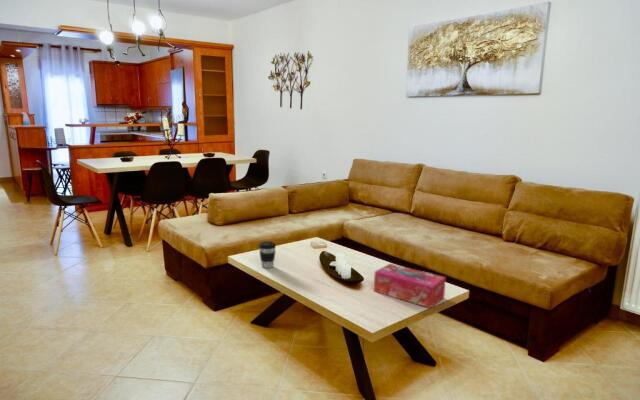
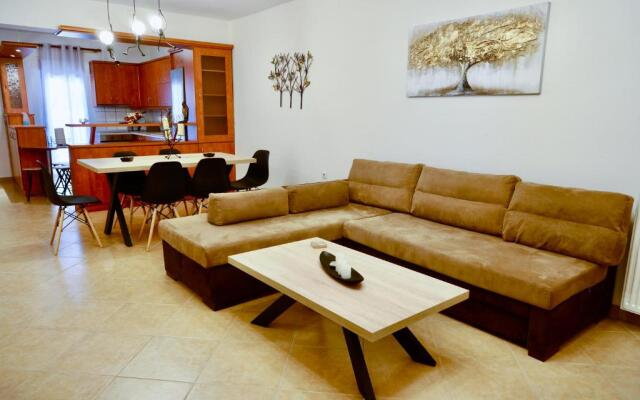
- tissue box (409, 284)
- coffee cup (267, 254)
